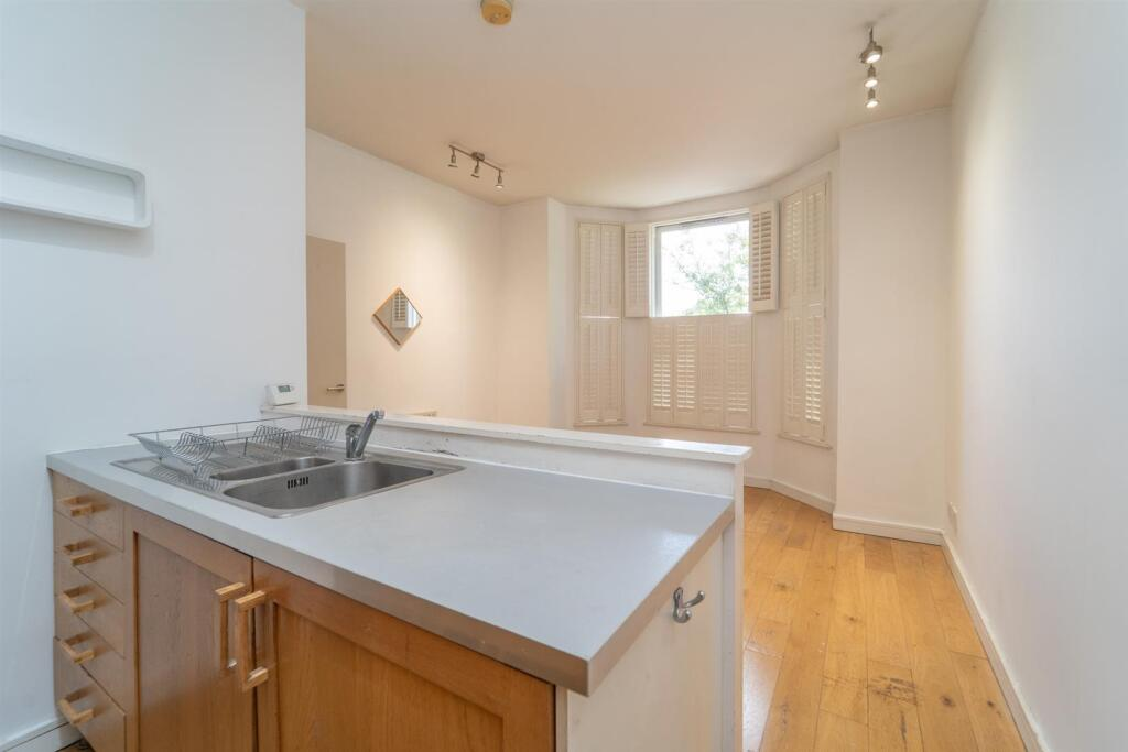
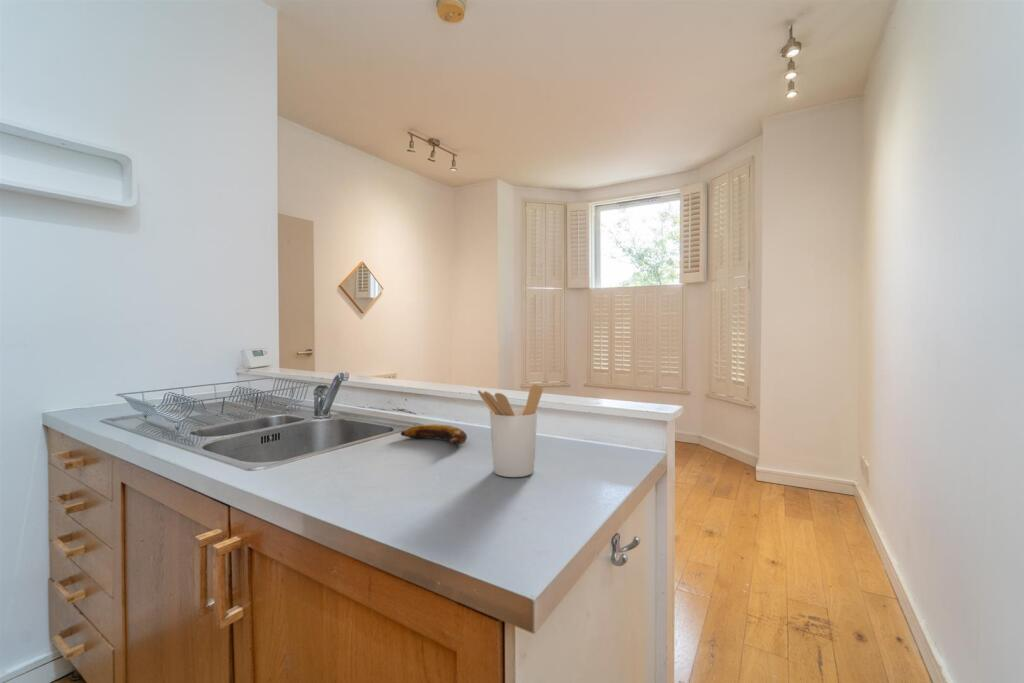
+ banana (435, 434)
+ utensil holder (507, 429)
